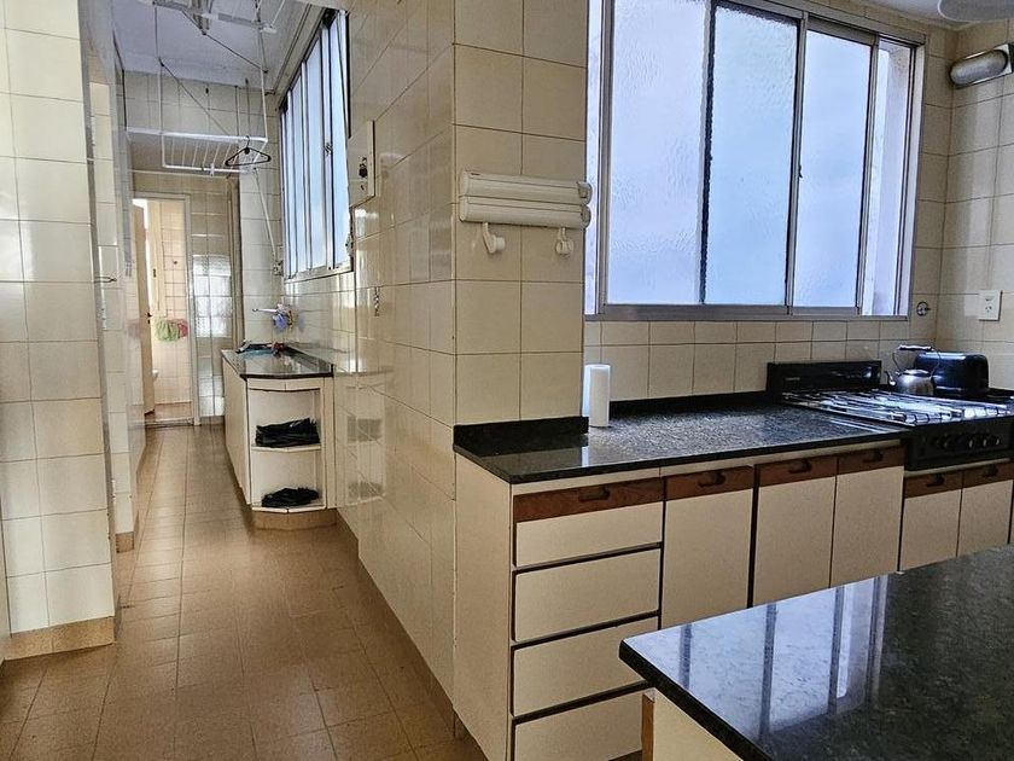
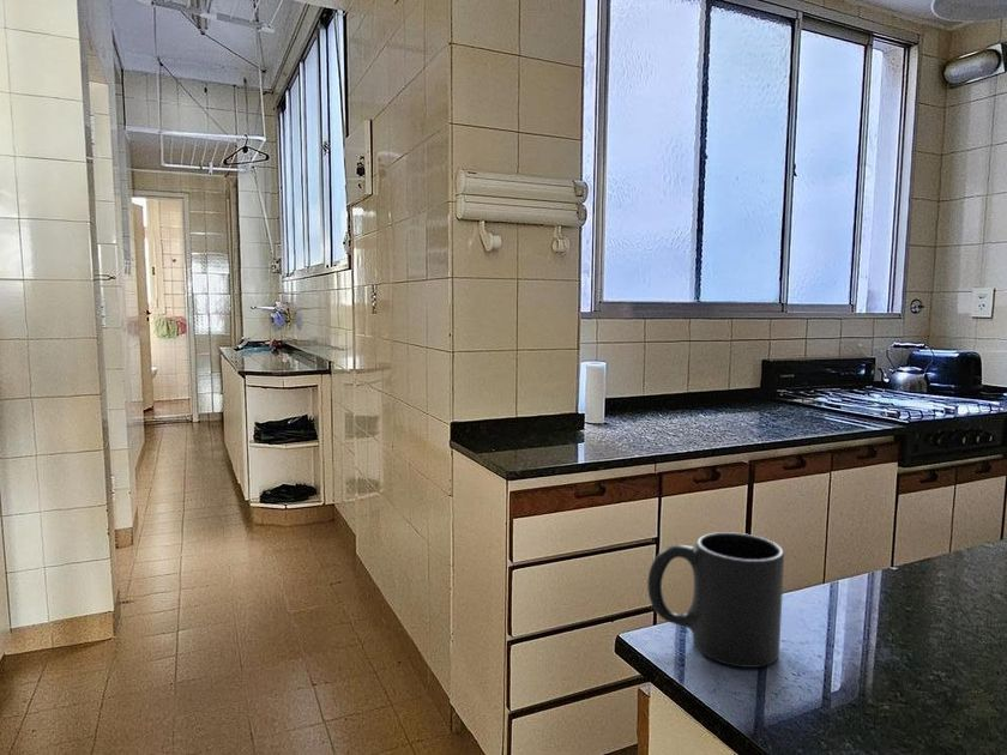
+ mug (719, 594)
